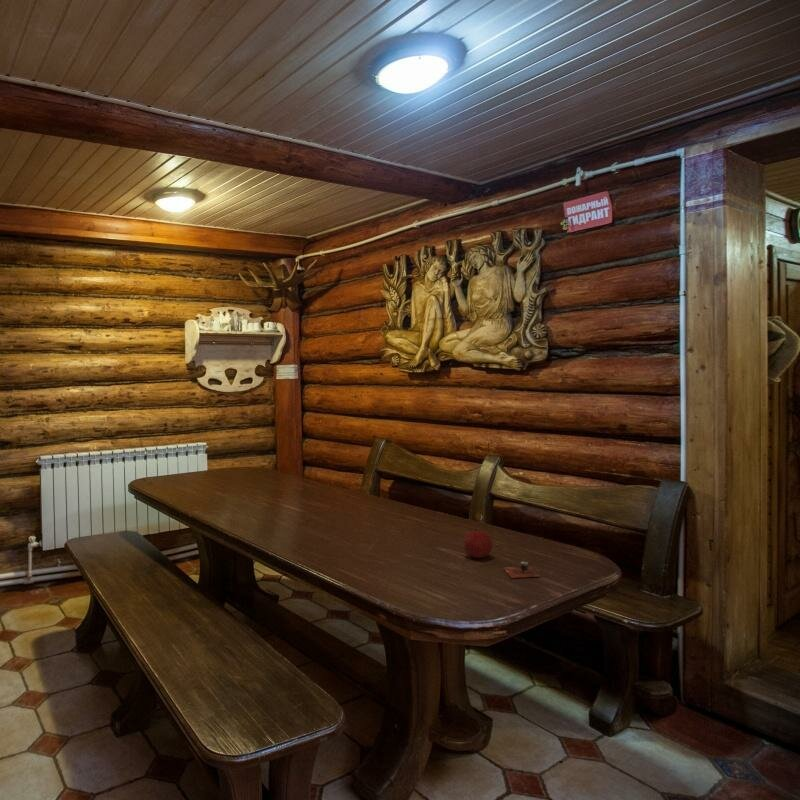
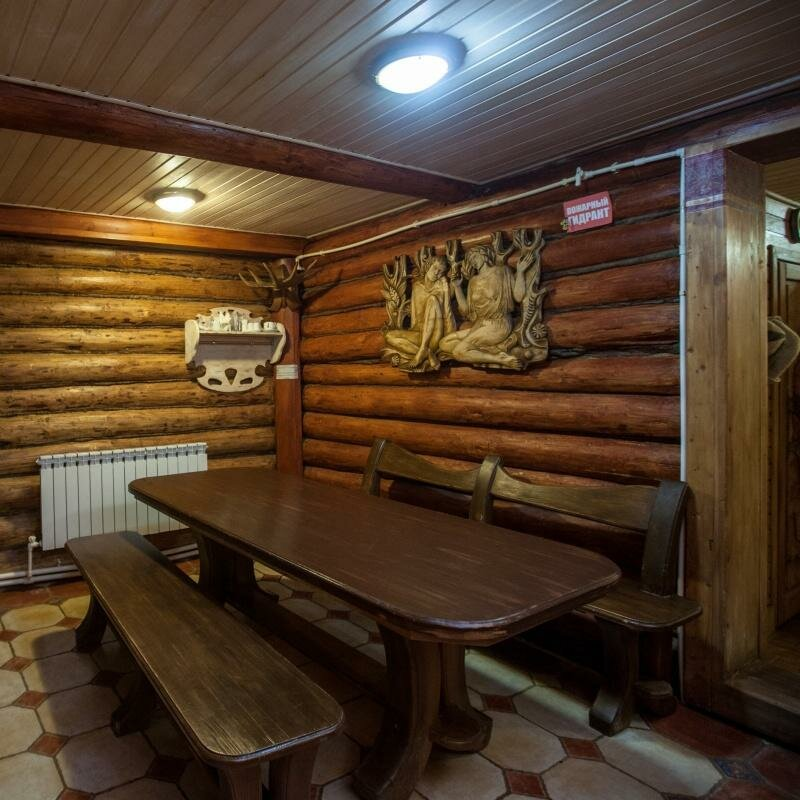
- cup (520, 566)
- fruit (477, 542)
